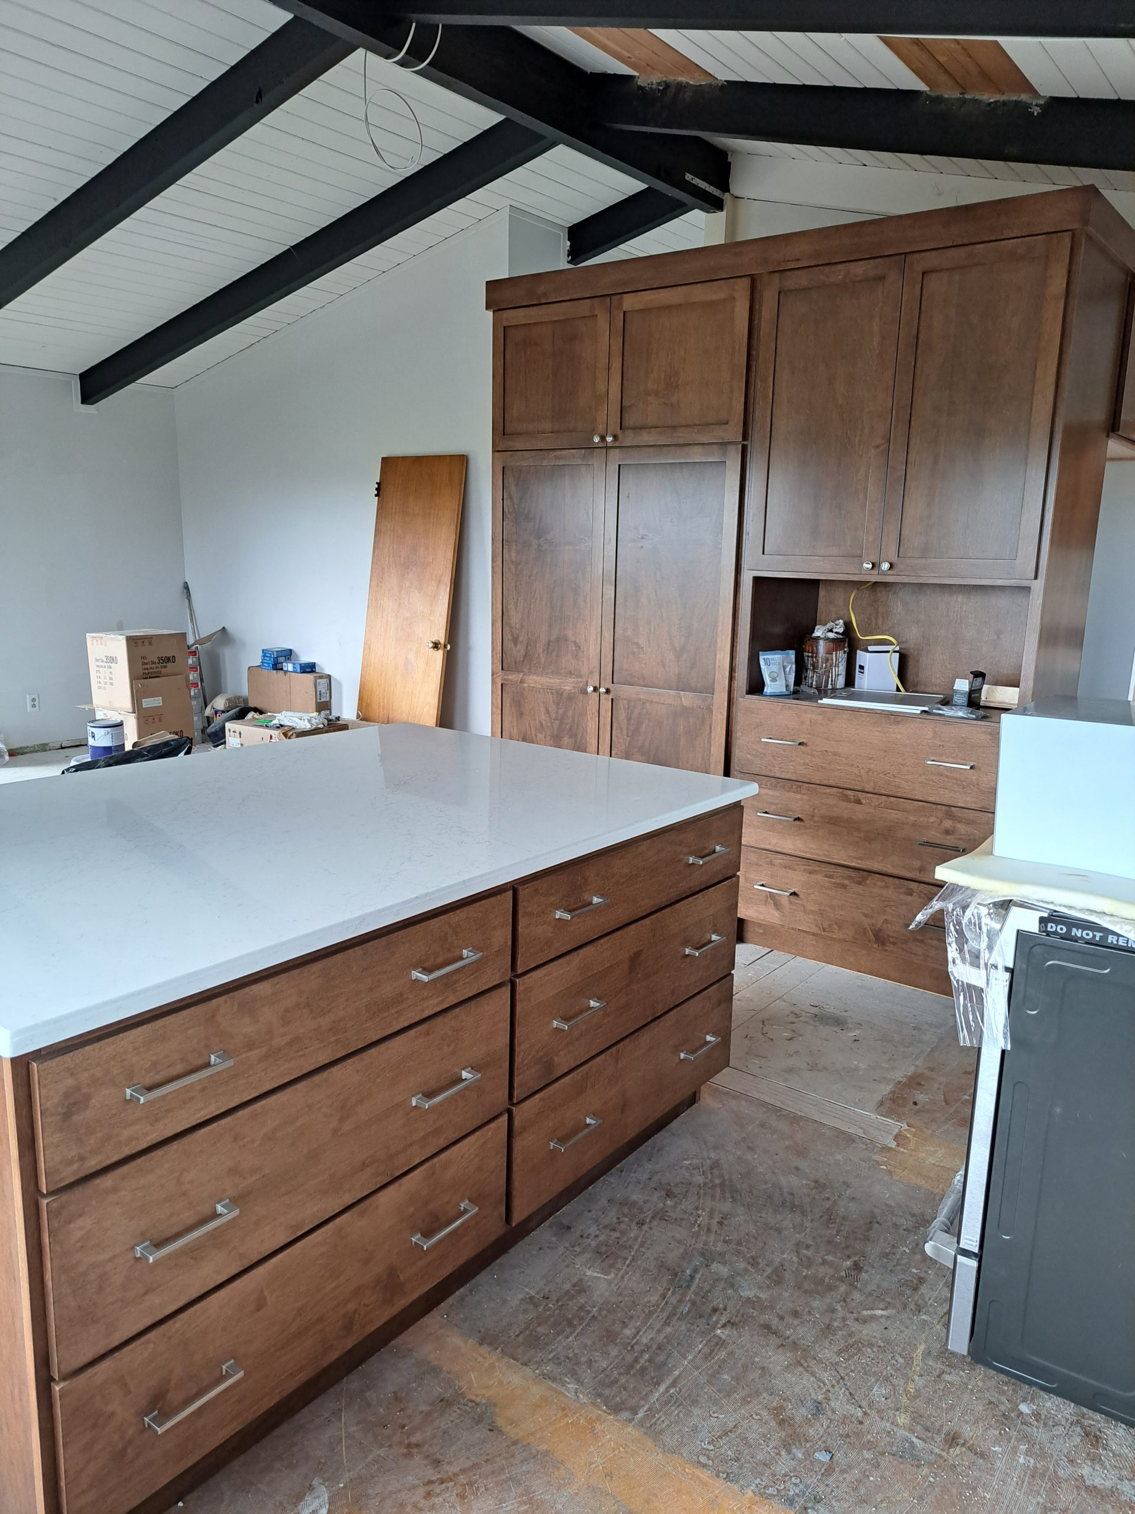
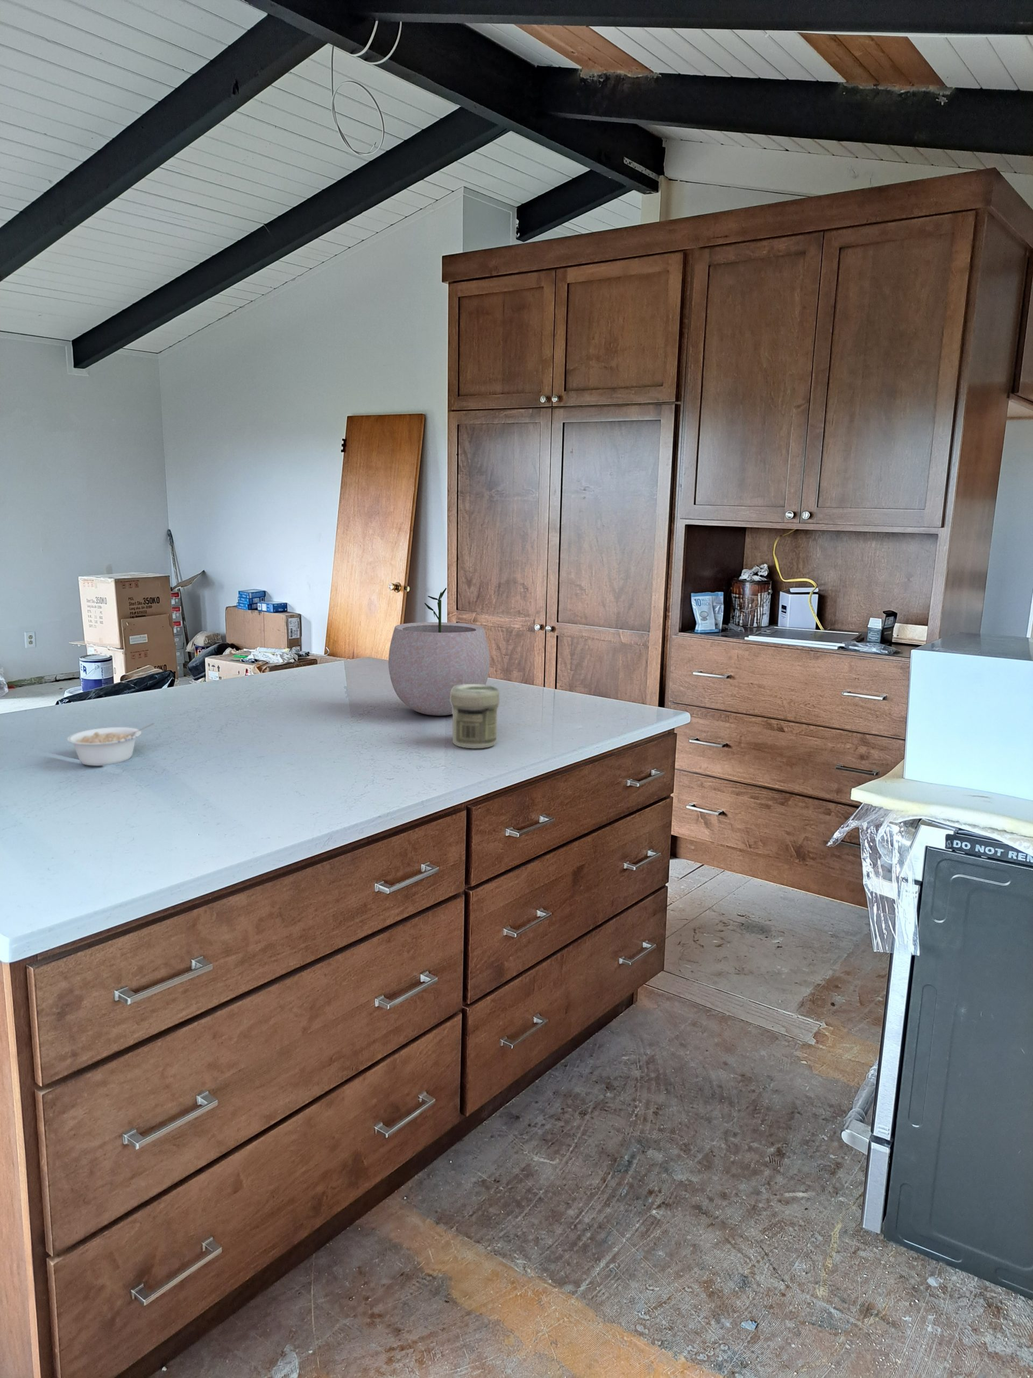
+ plant pot (439, 651)
+ jar (474, 715)
+ legume (107, 744)
